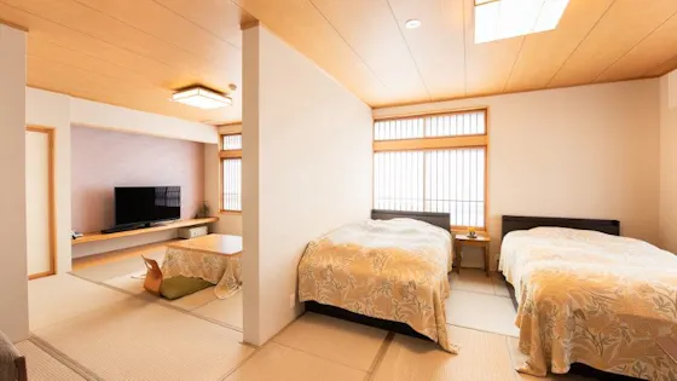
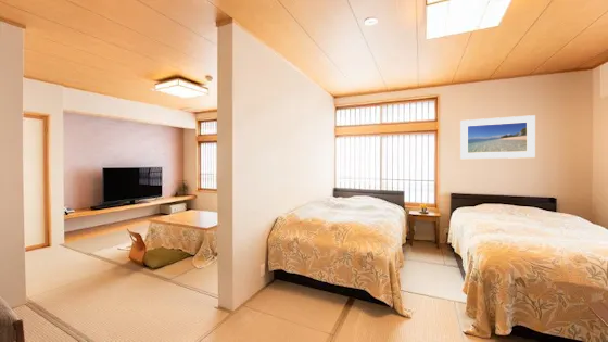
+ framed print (495, 138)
